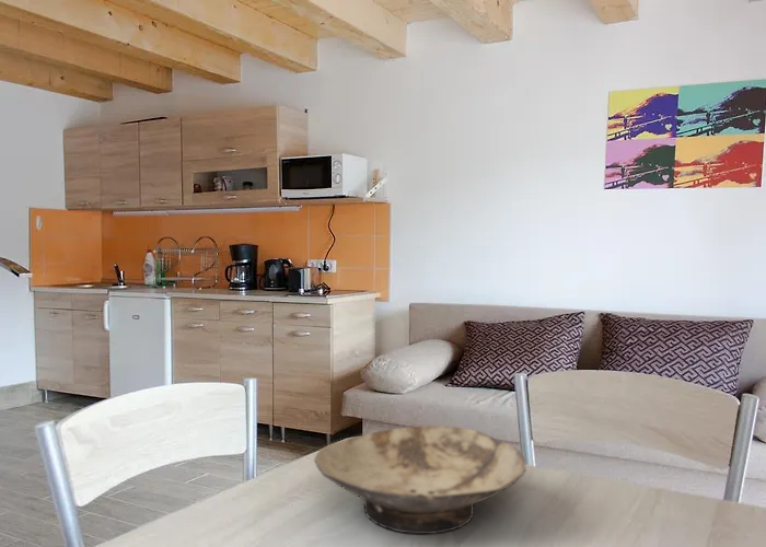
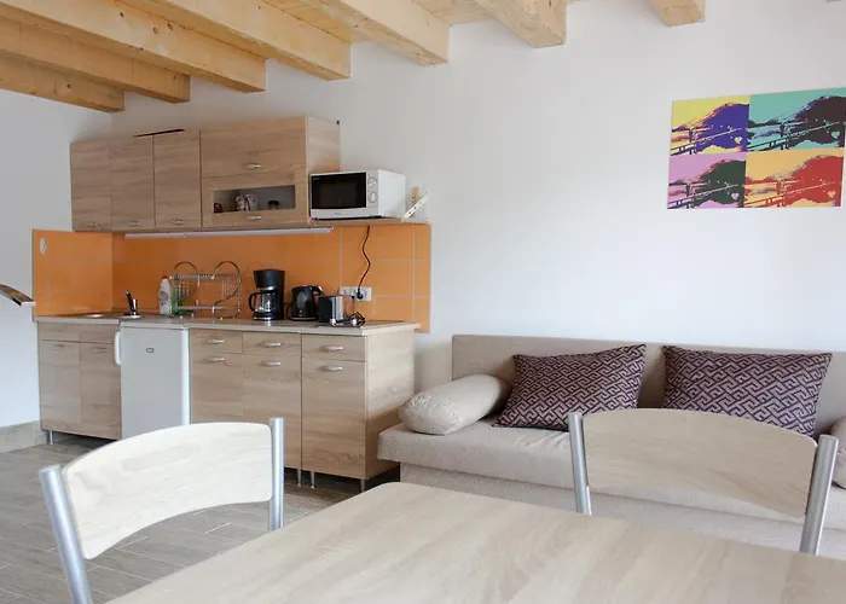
- bowl (418, 481)
